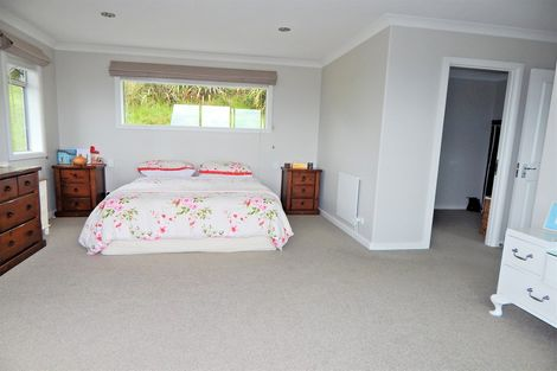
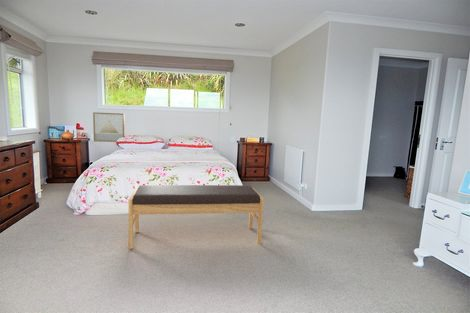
+ bench (196, 213)
+ wall art (109, 127)
